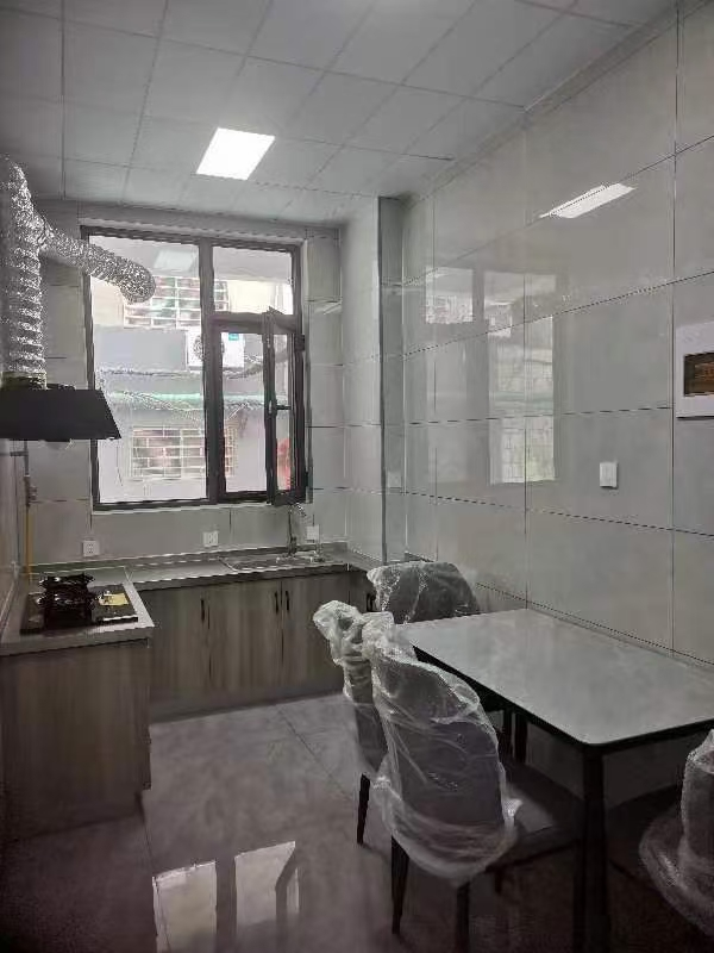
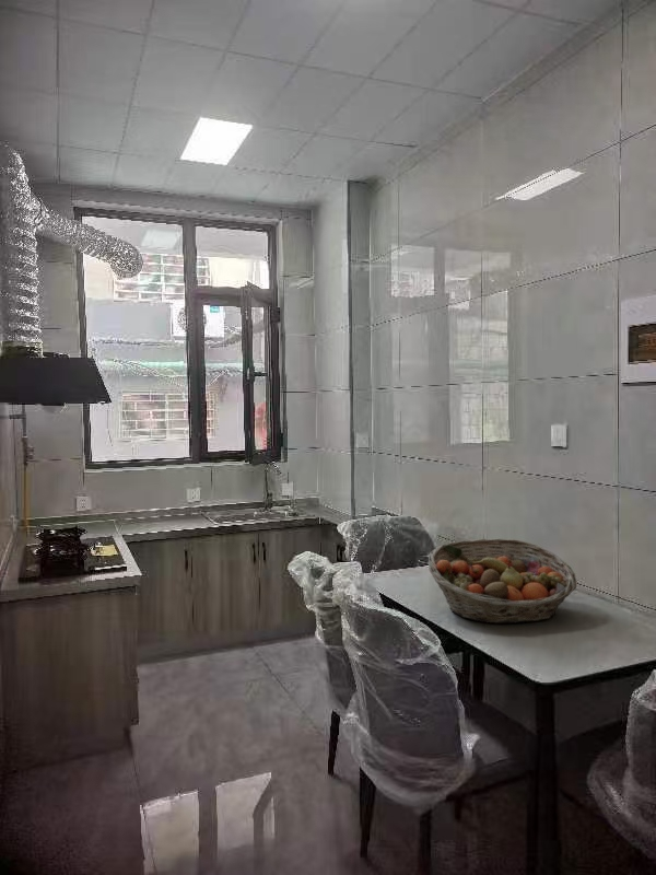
+ fruit basket (500, 579)
